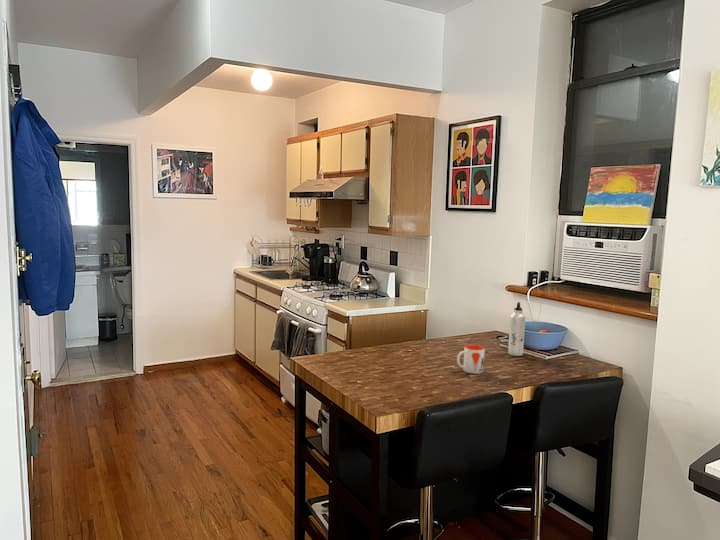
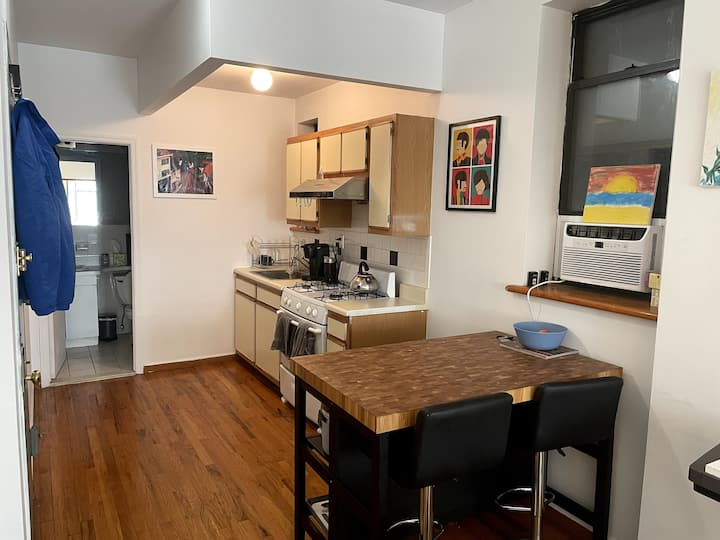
- water bottle (517, 328)
- mug (470, 359)
